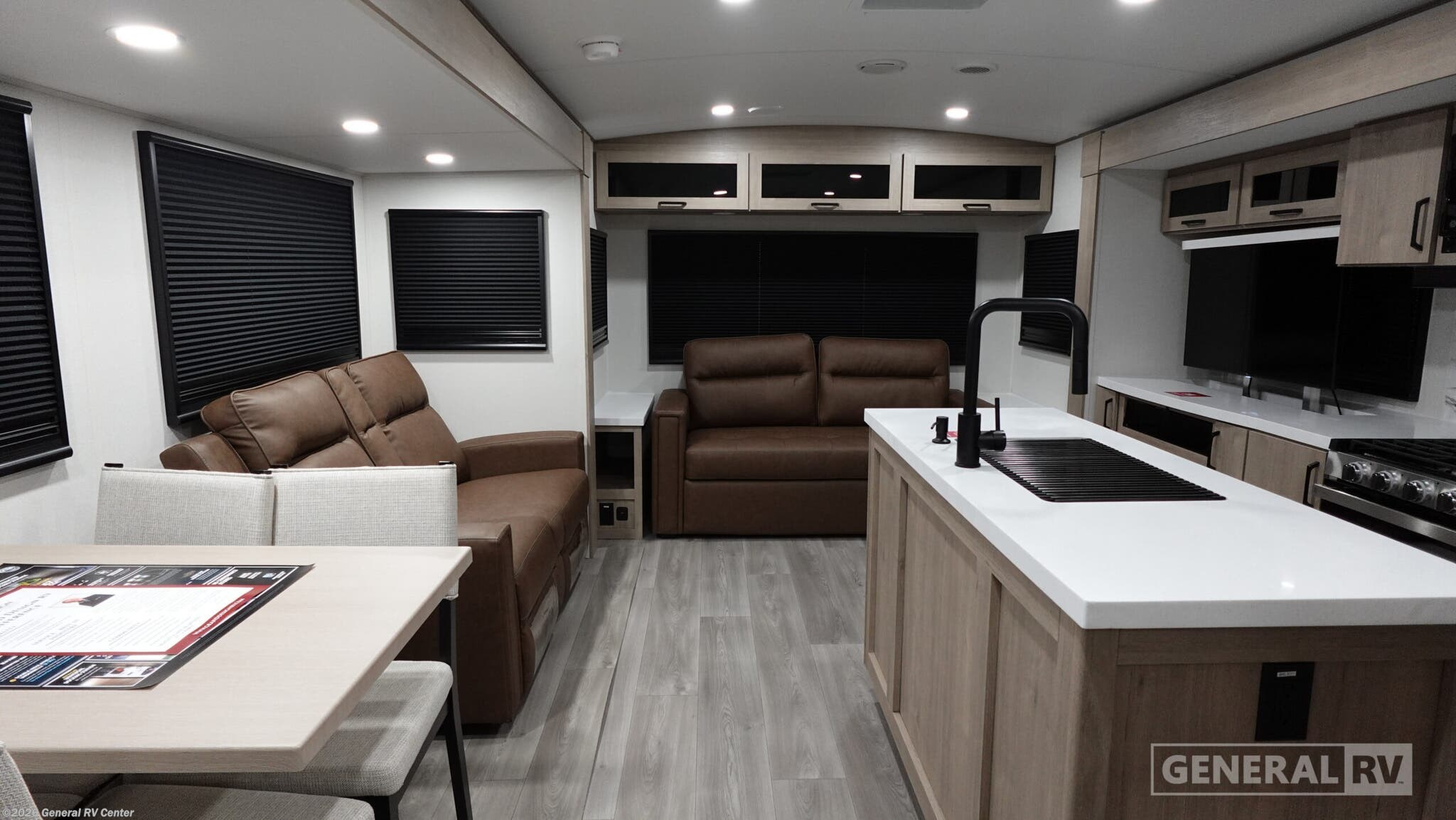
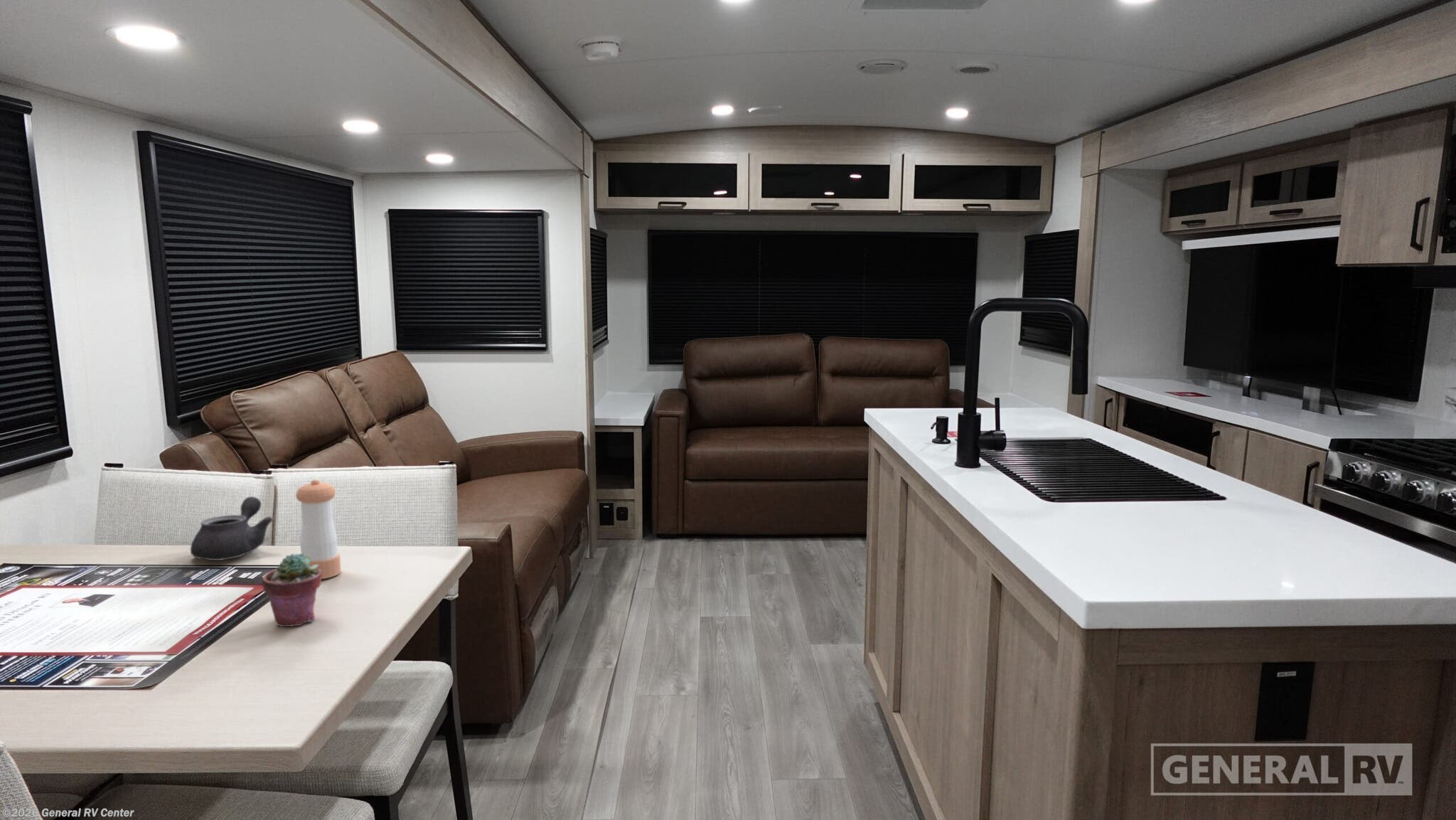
+ pepper shaker (318, 527)
+ teapot (237, 527)
+ potted succulent (293, 587)
